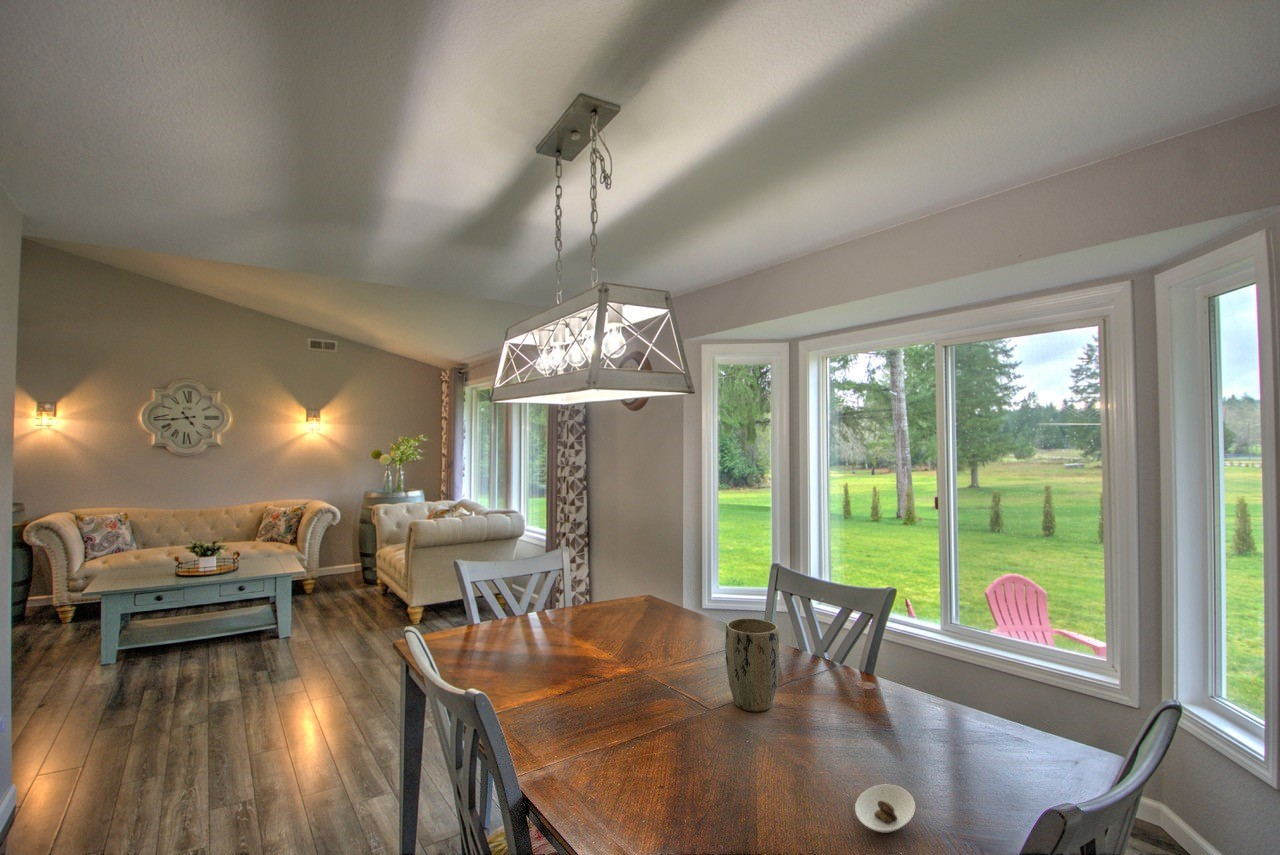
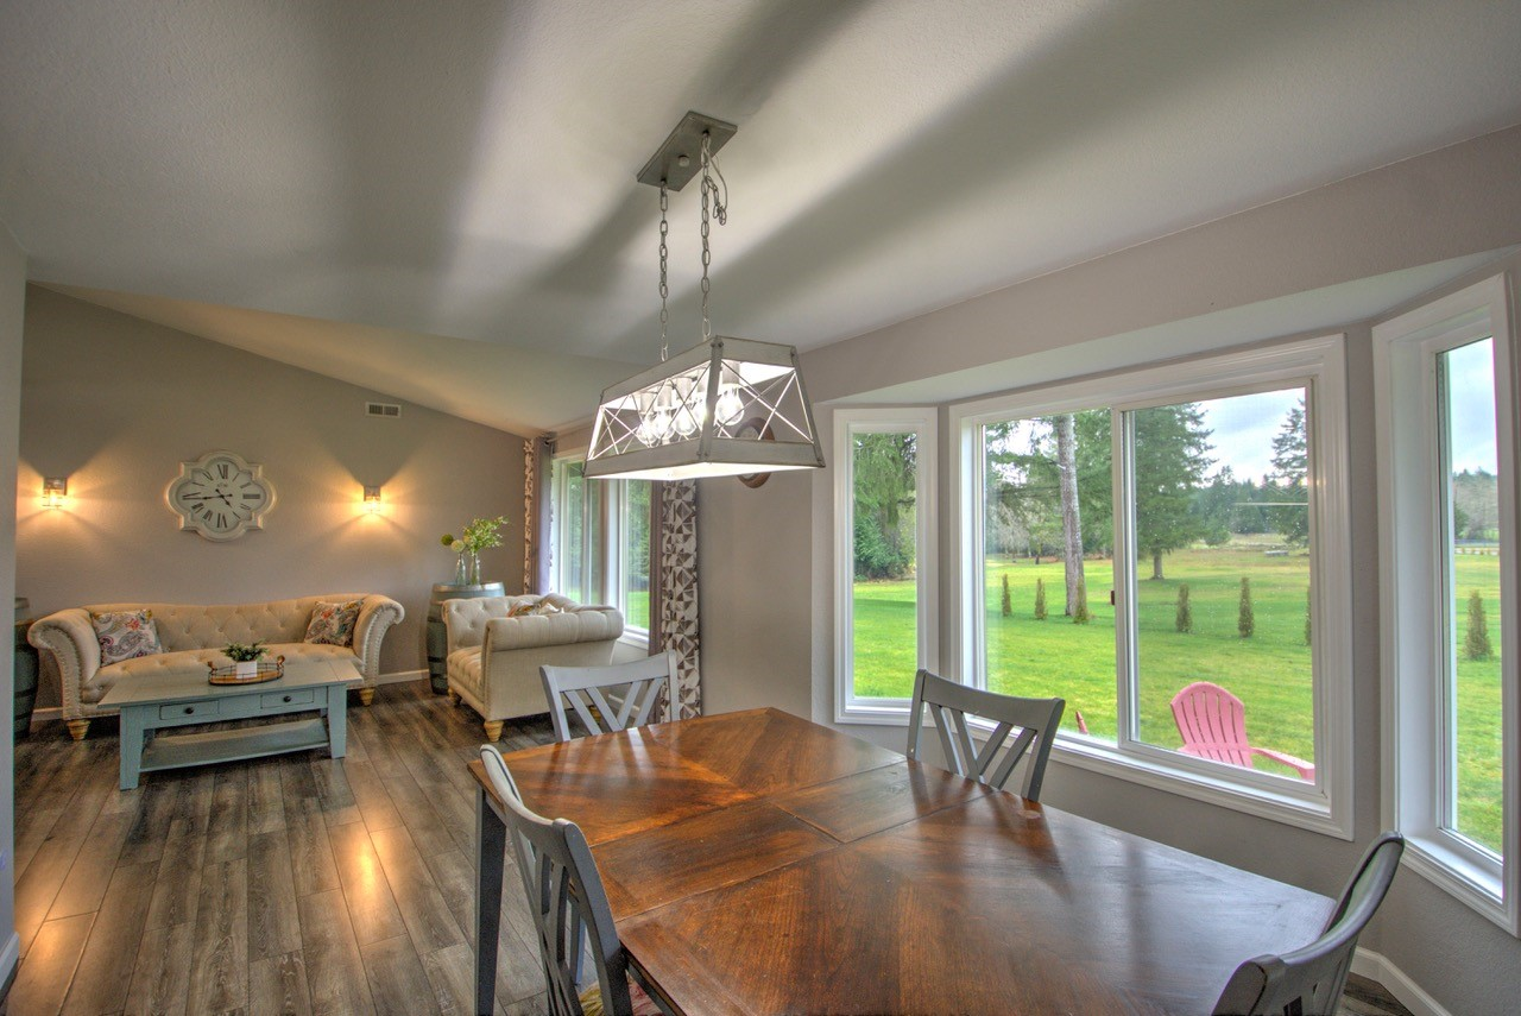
- saucer (885, 812)
- plant pot (752, 664)
